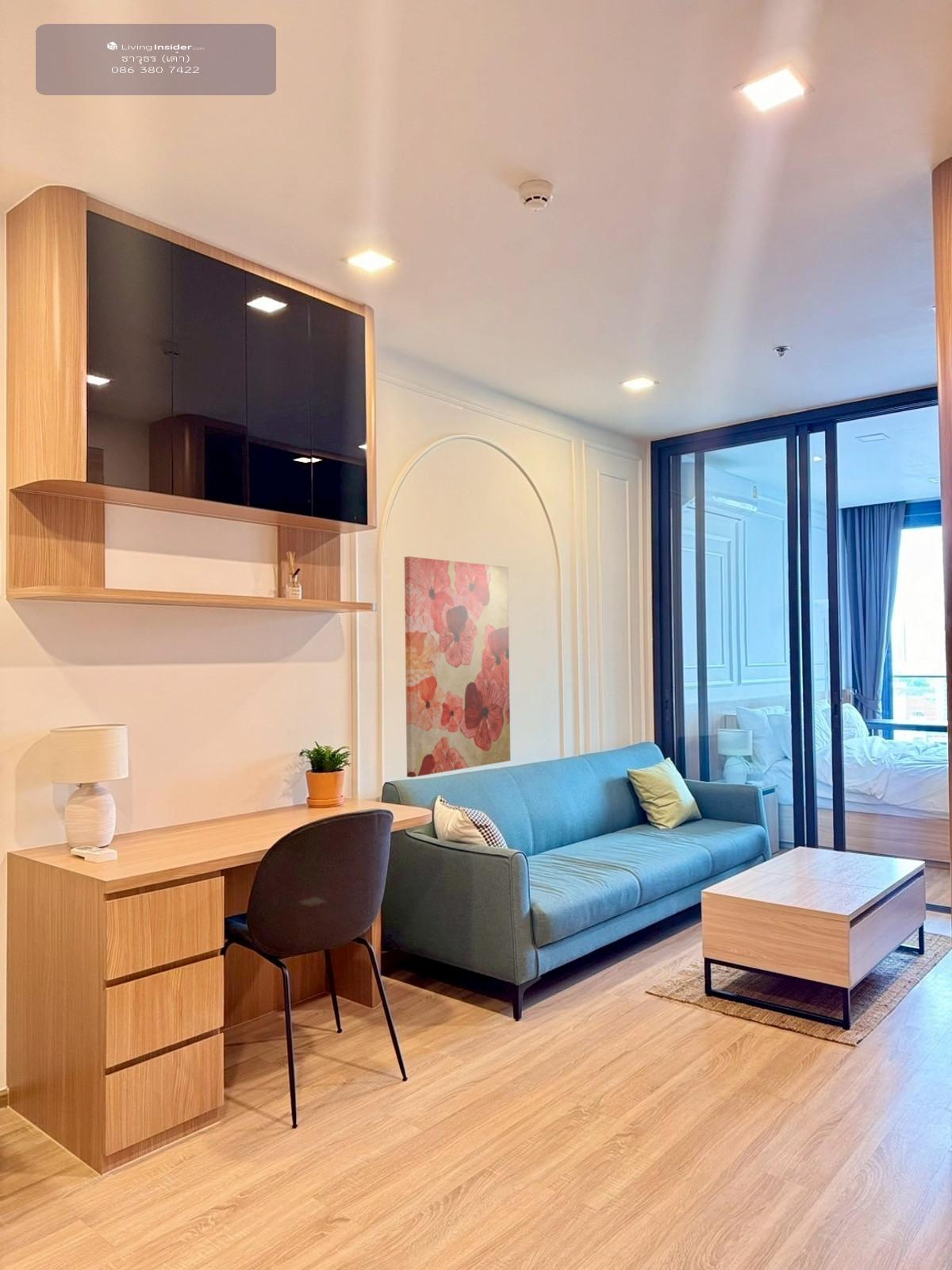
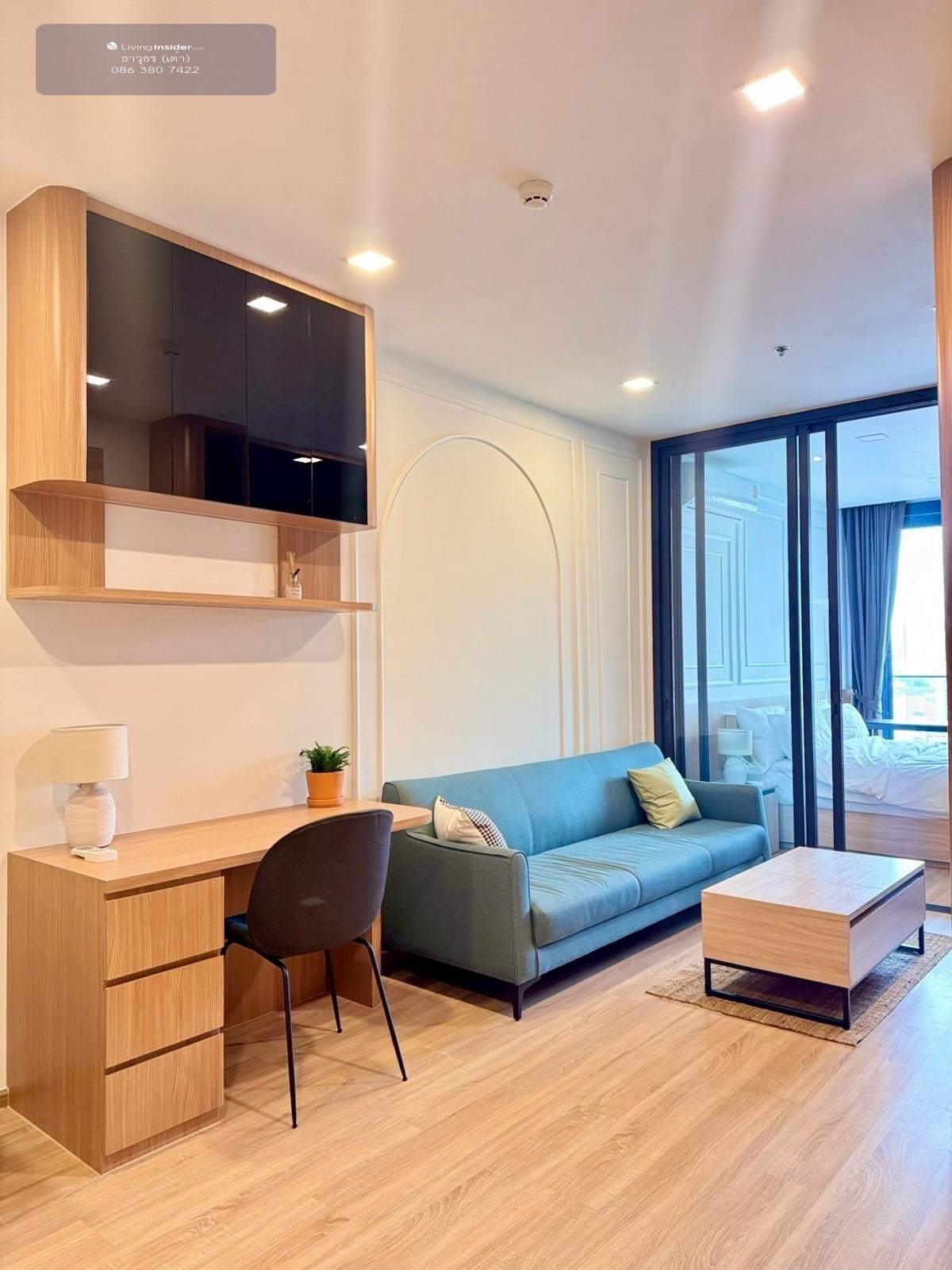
- wall art (460, 664)
